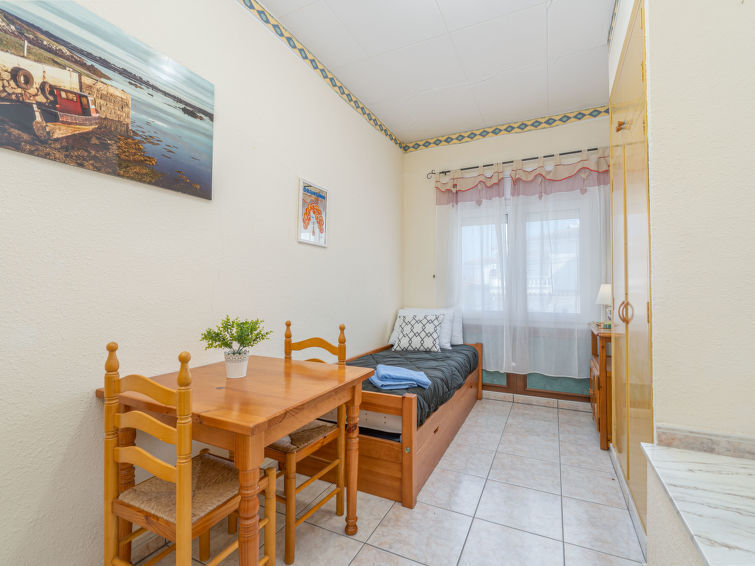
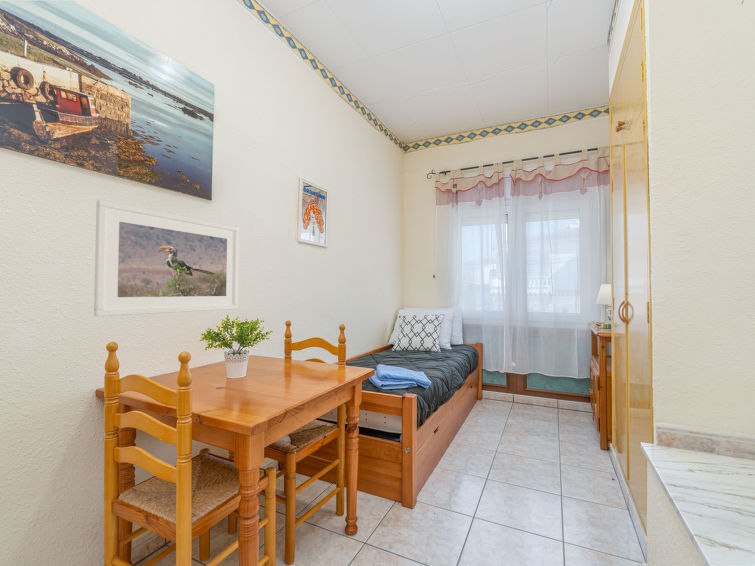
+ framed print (179, 263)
